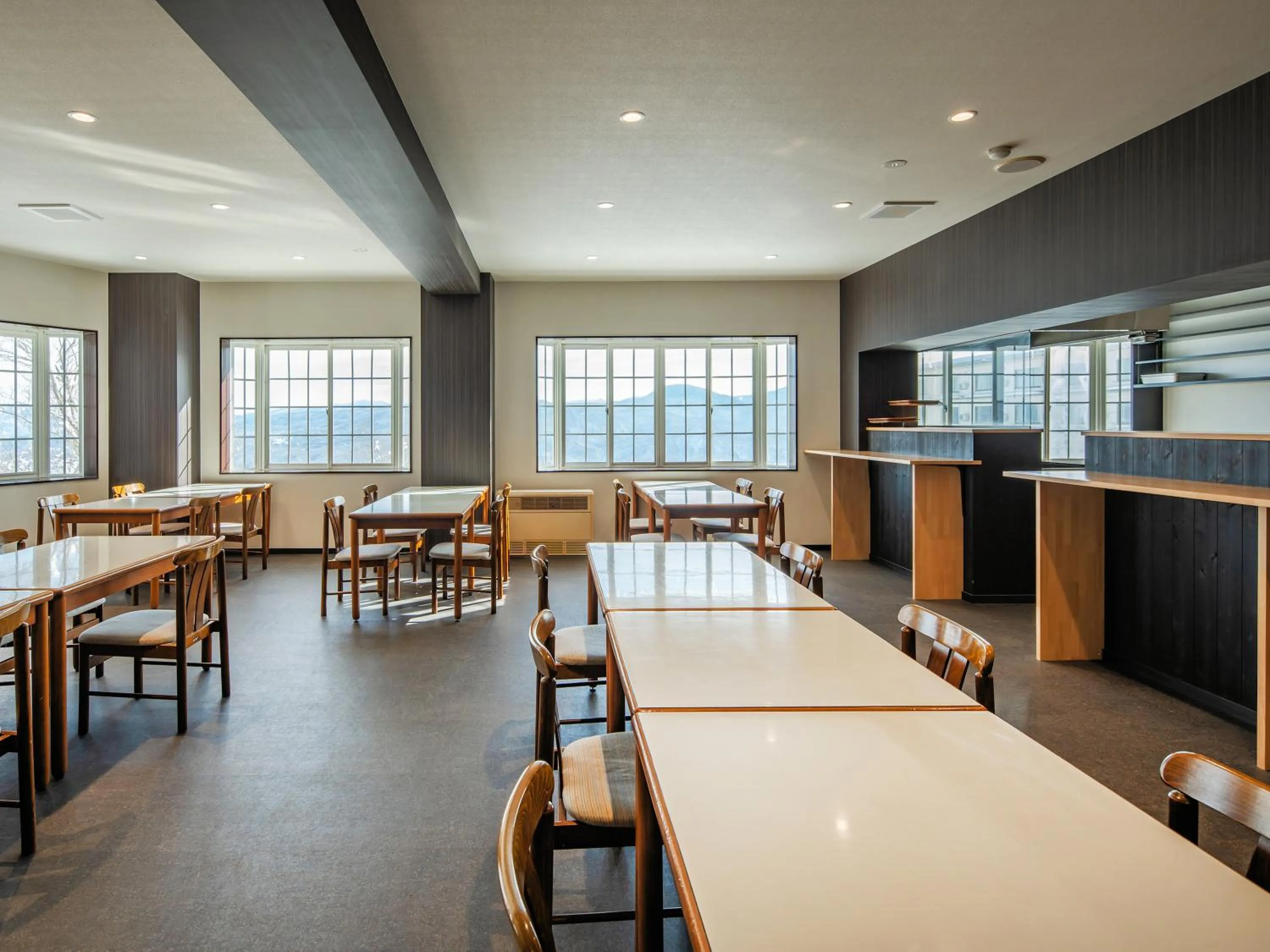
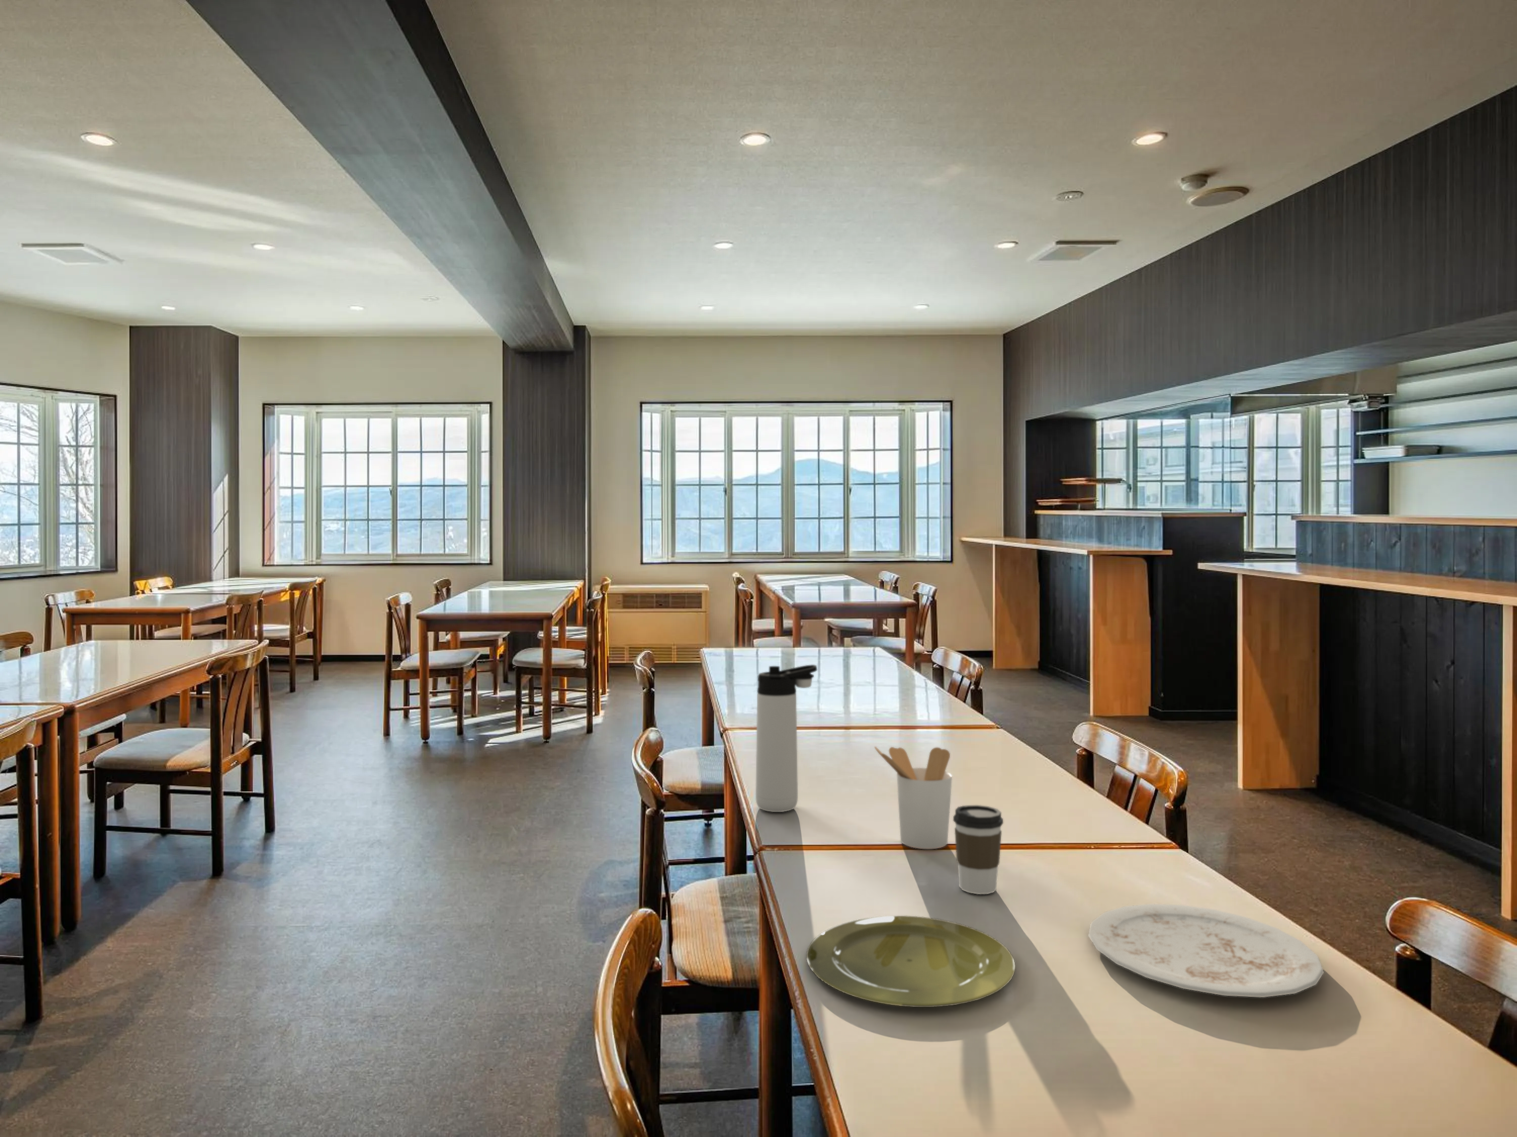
+ thermos bottle (786, 736)
+ plate (909, 958)
+ utensil holder (911, 793)
+ plate (1200, 948)
+ coffee cup (977, 849)
